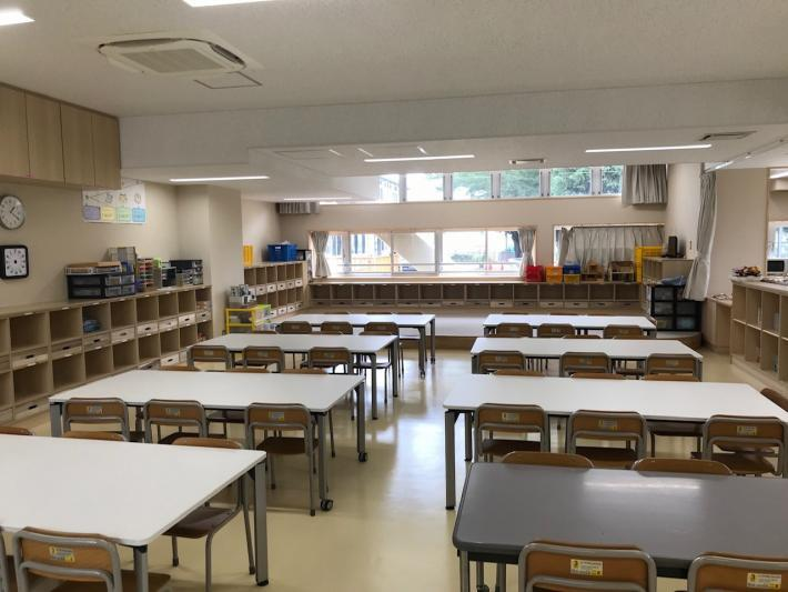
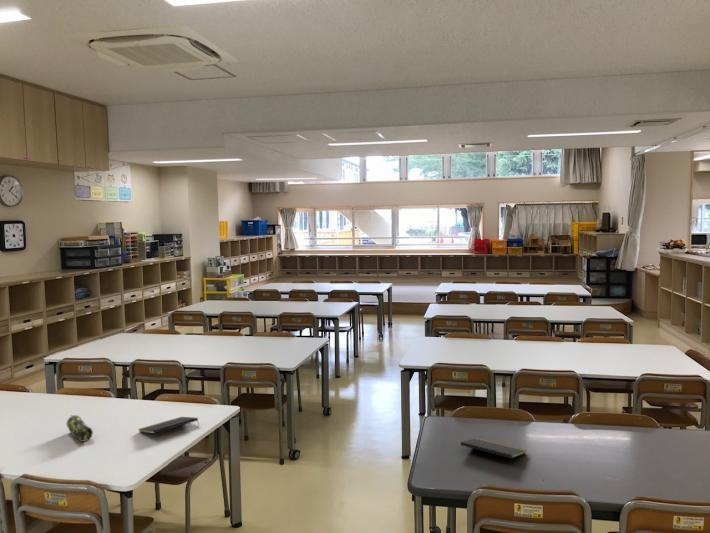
+ notepad (493, 447)
+ pencil case (79, 428)
+ notepad (168, 424)
